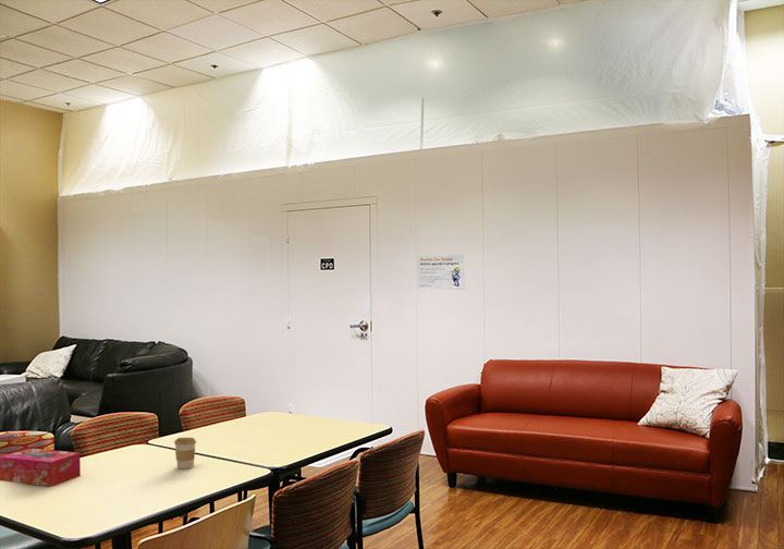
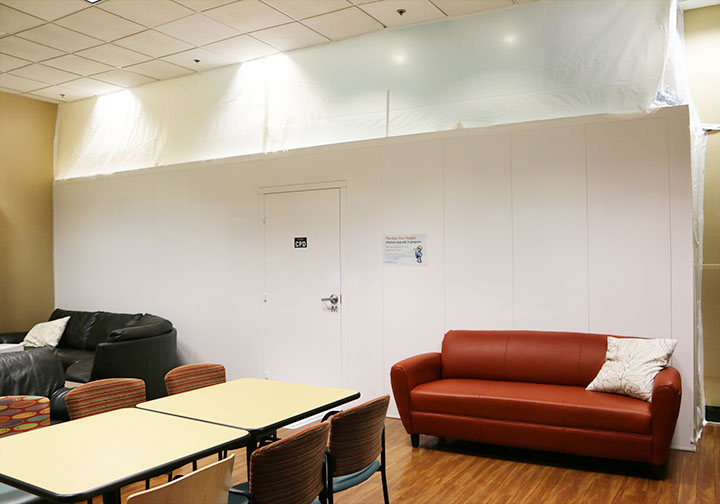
- tissue box (39, 466)
- coffee cup (185, 451)
